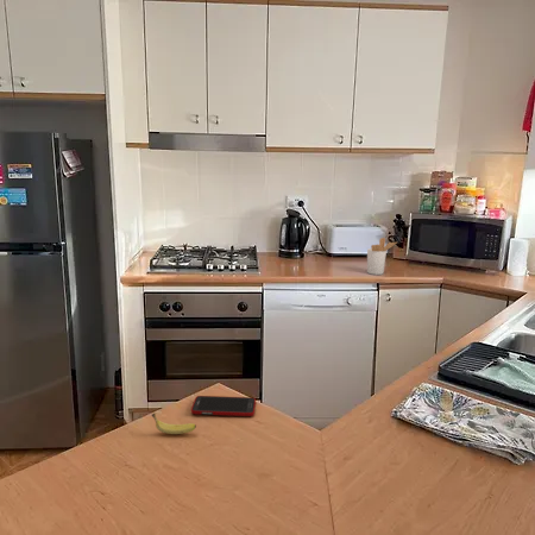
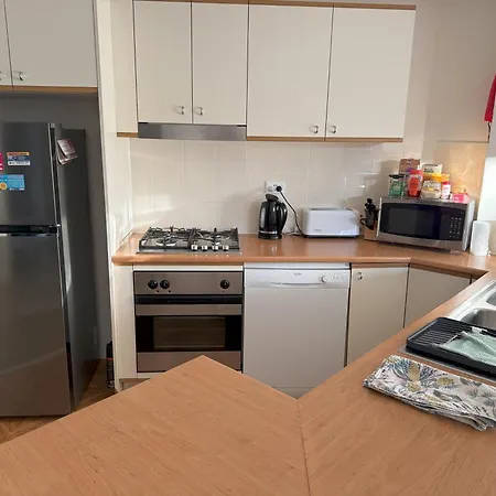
- cell phone (224, 405)
- utensil holder (380, 256)
- banana (174, 424)
